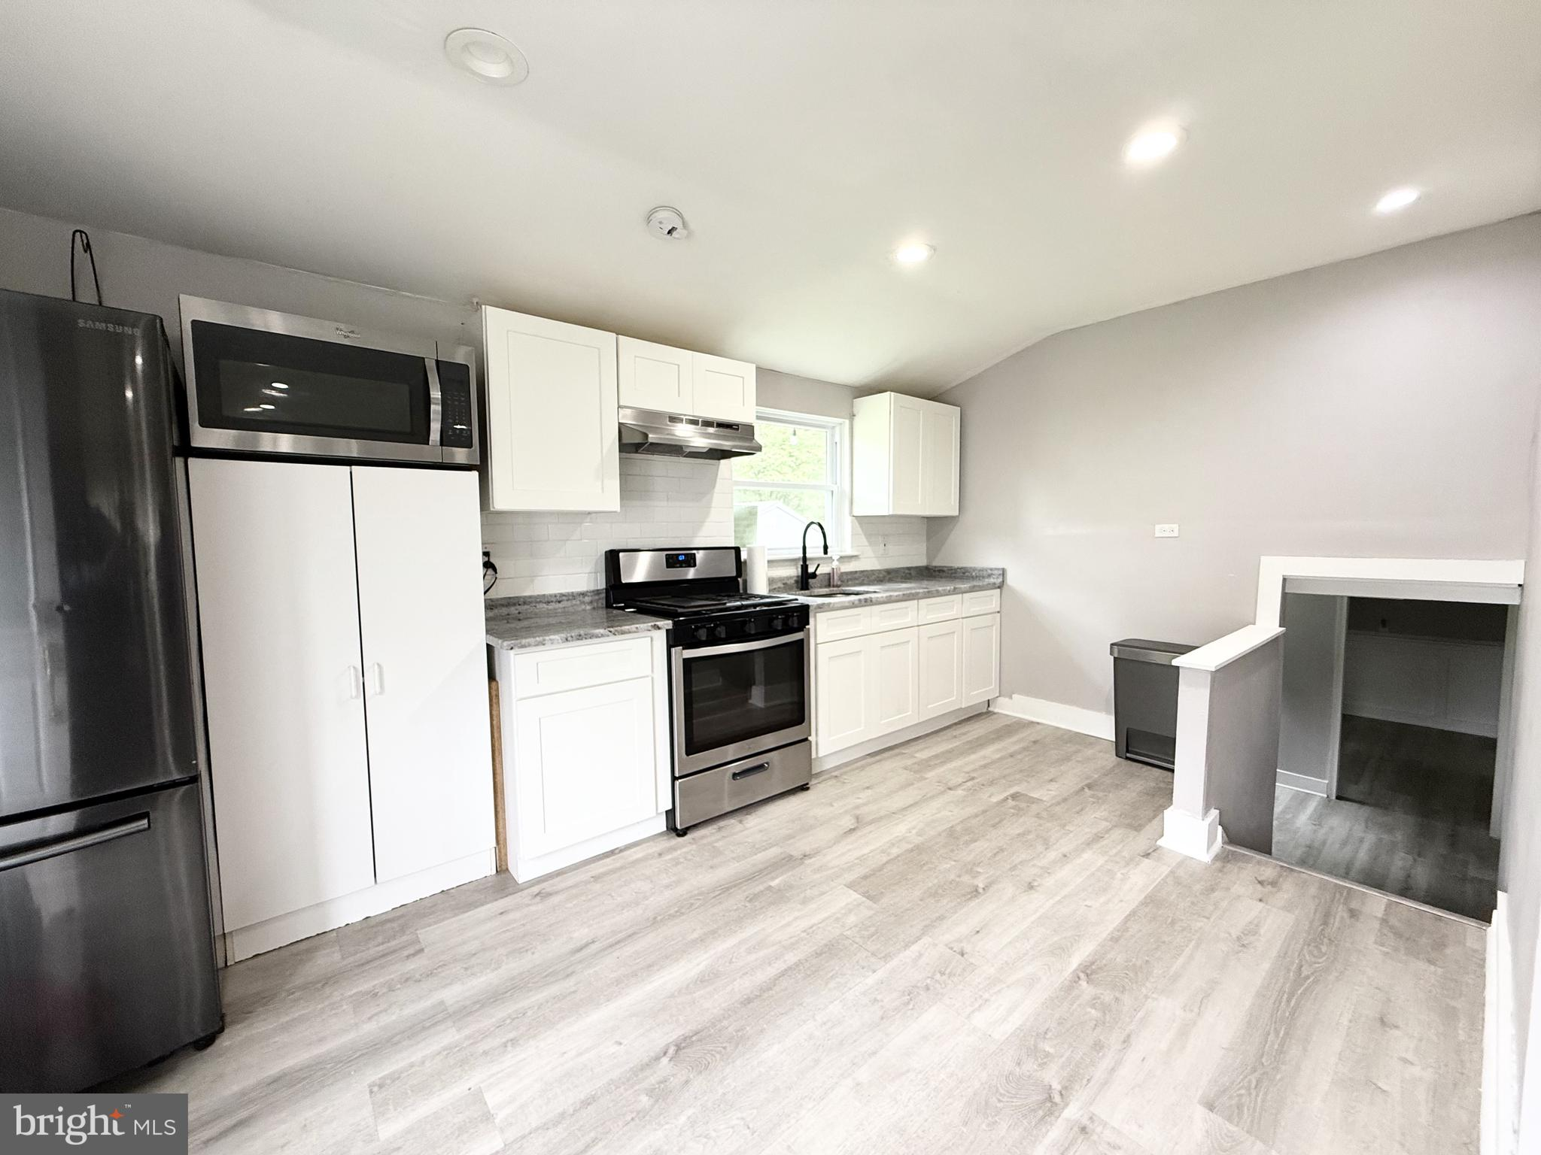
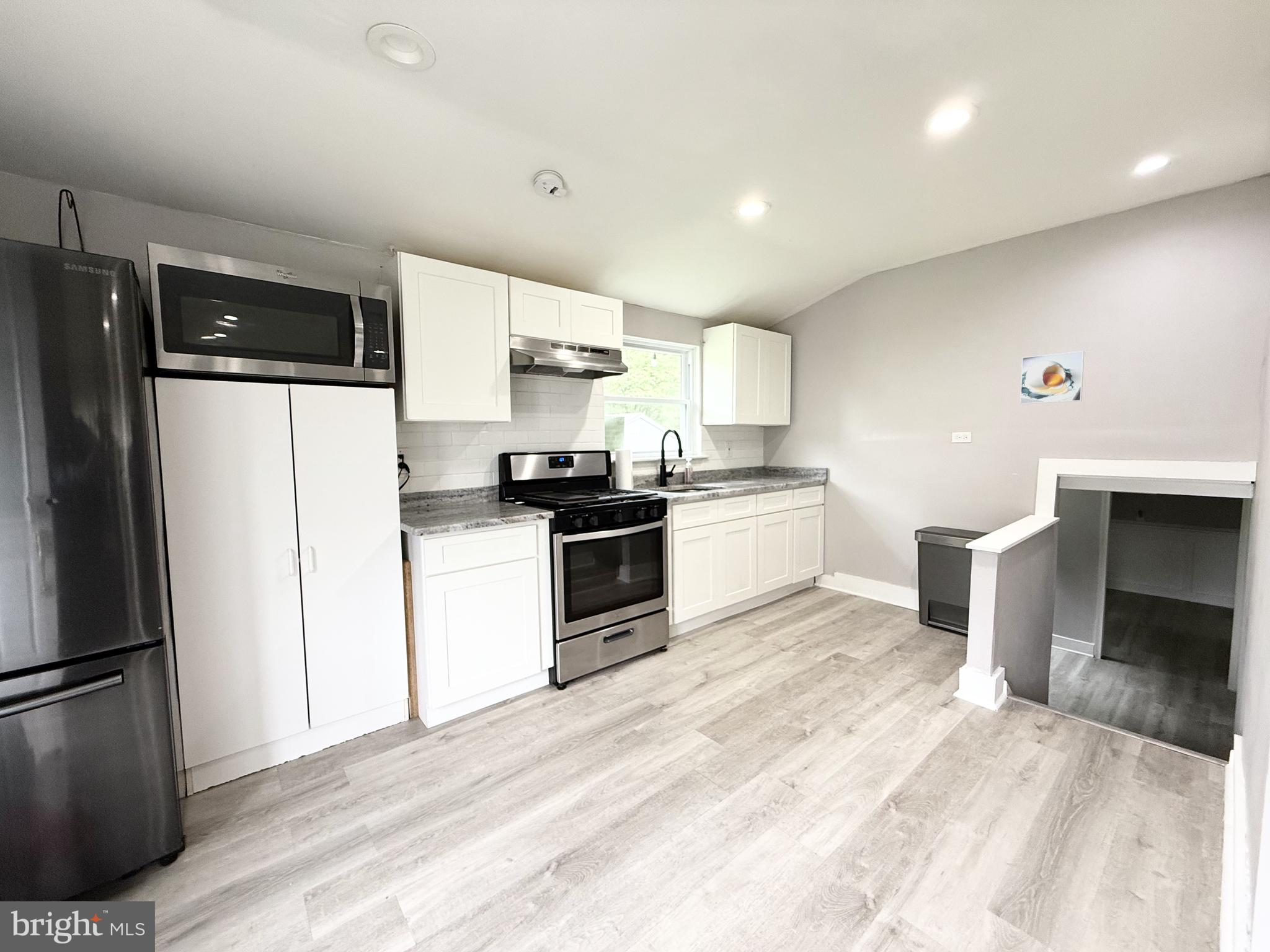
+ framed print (1050, 378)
